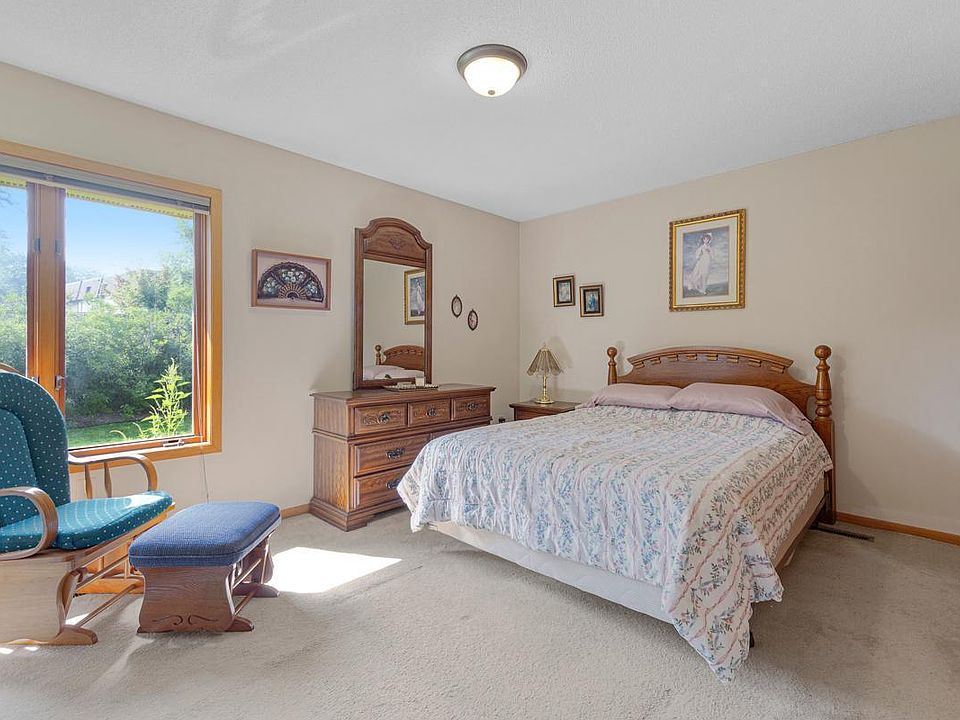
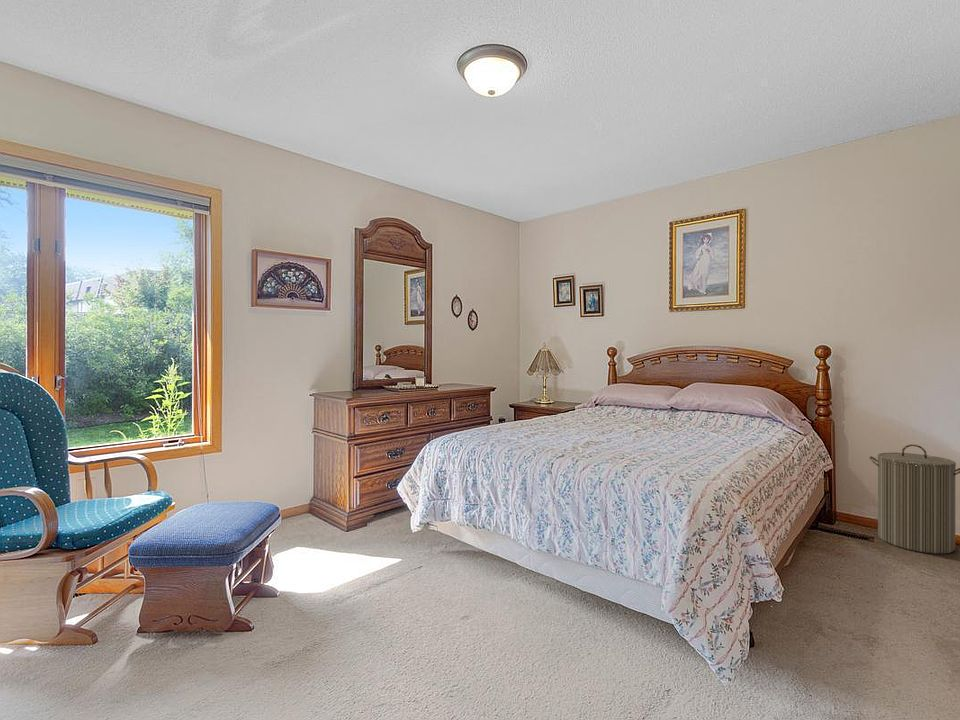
+ laundry hamper (915, 493)
